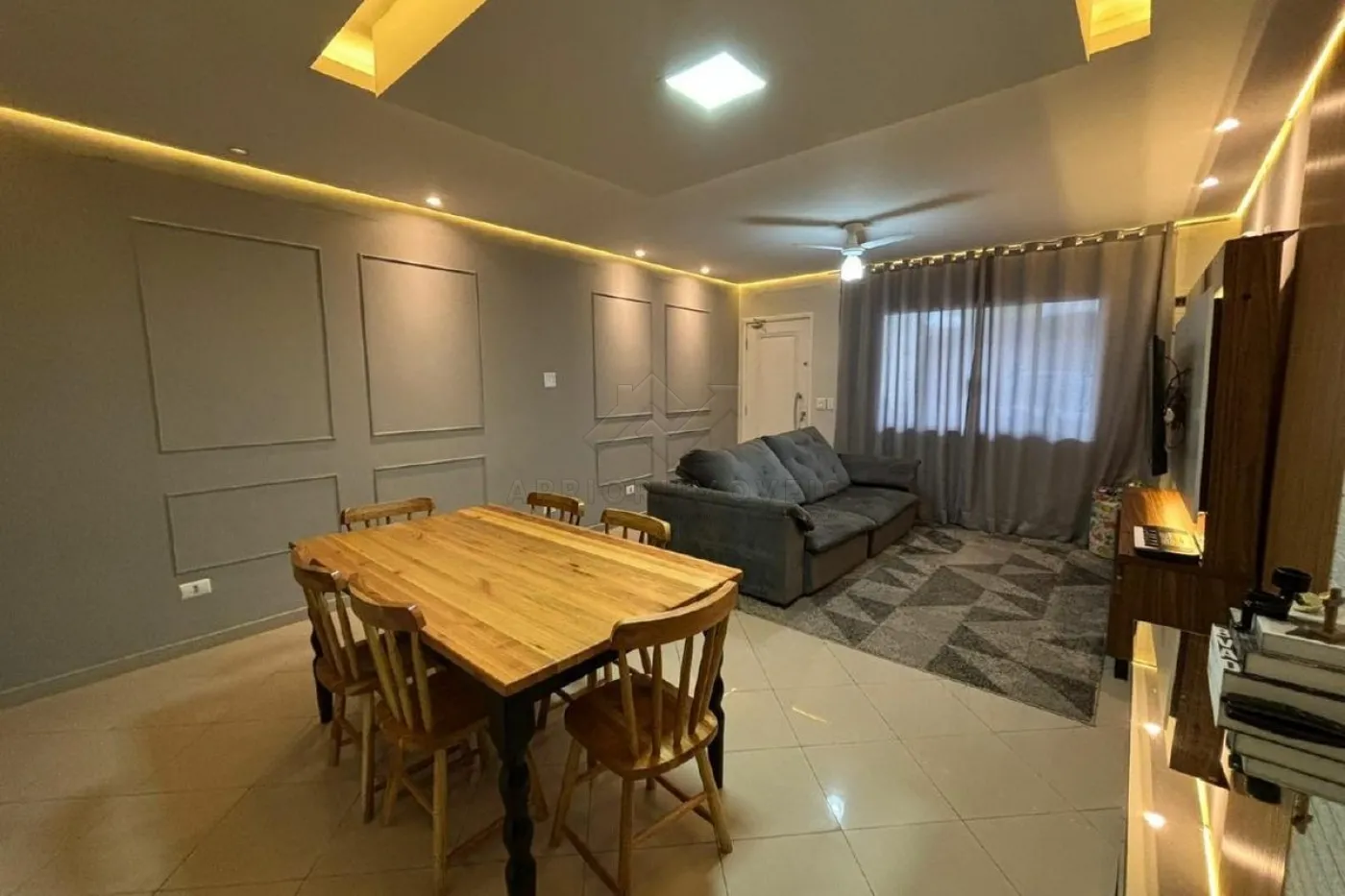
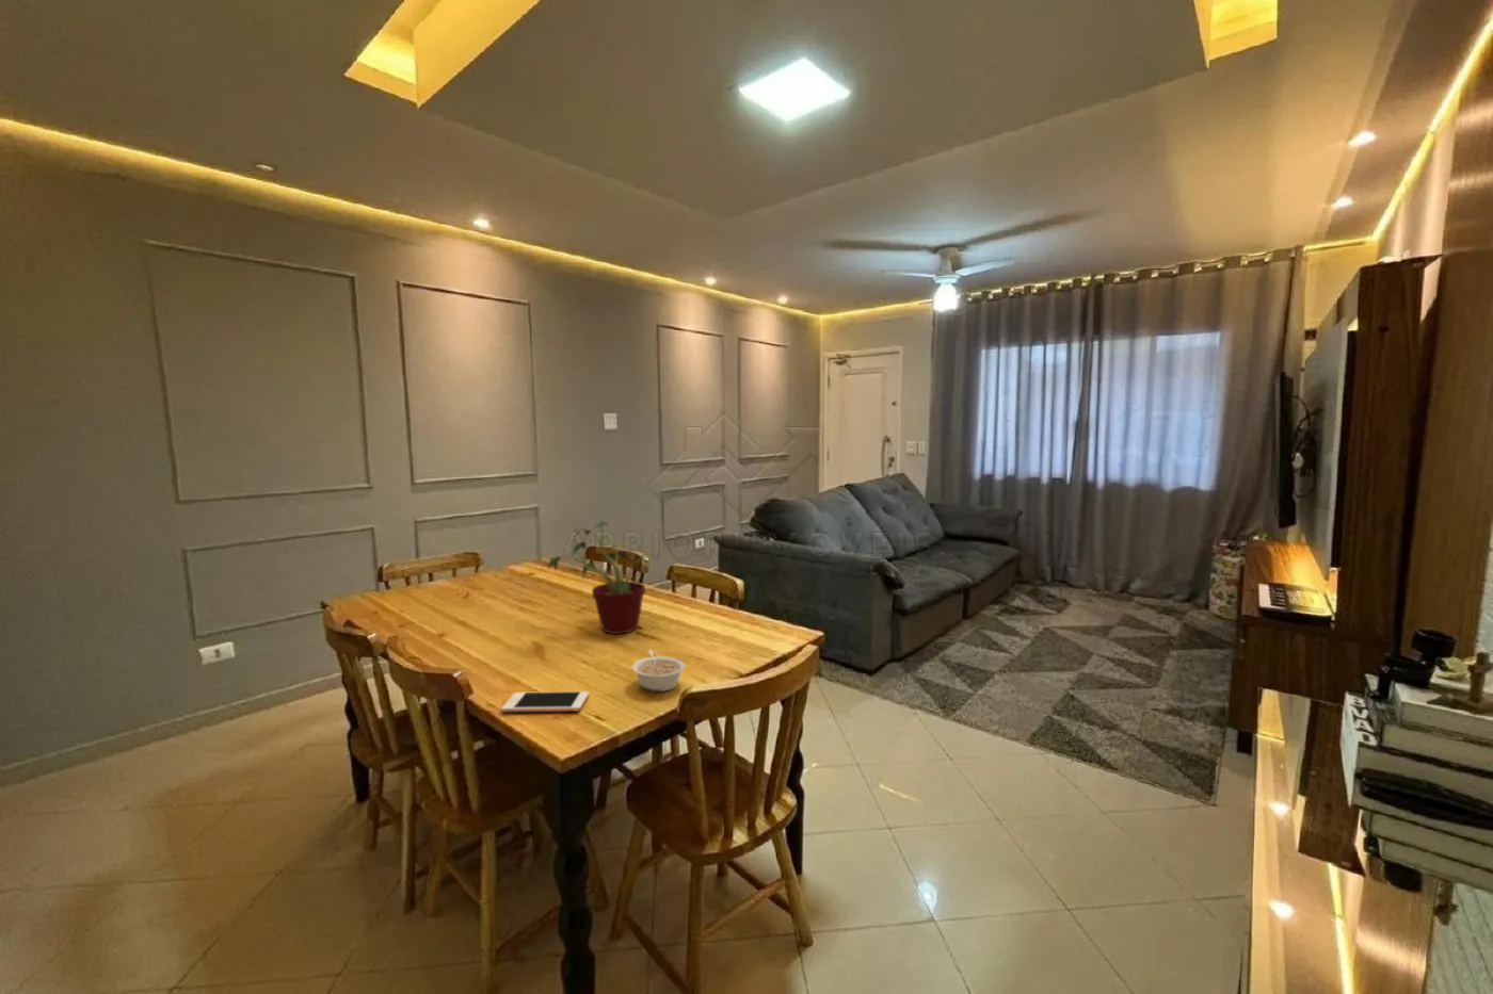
+ cell phone (546, 701)
+ legume (657, 672)
+ potted plant (599, 575)
